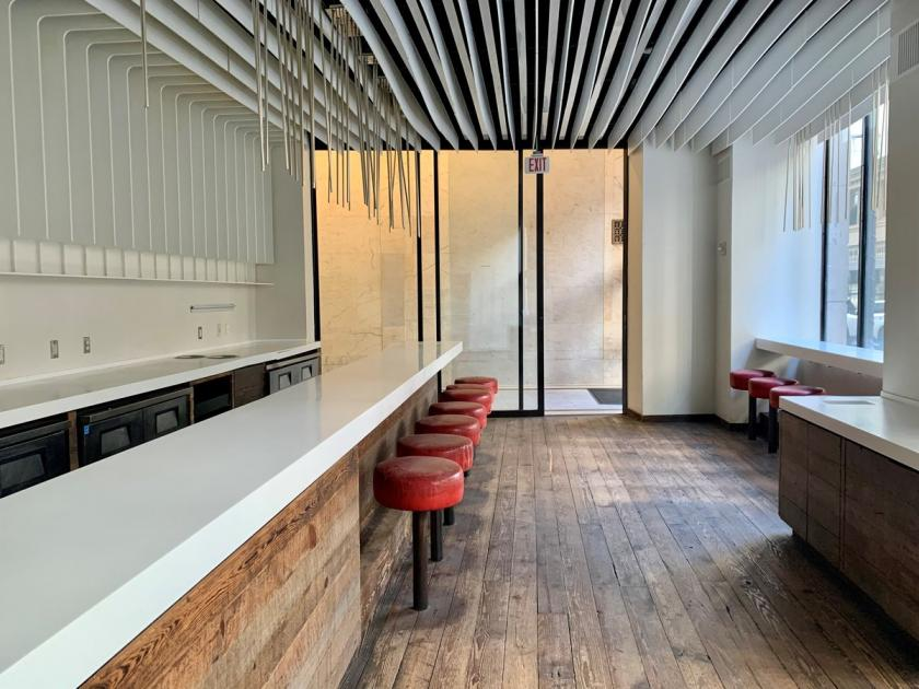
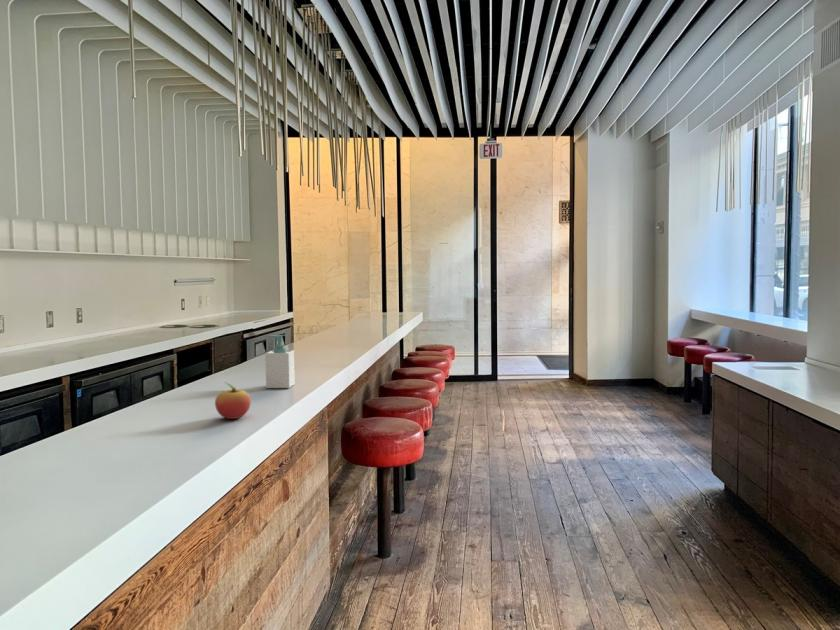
+ fruit (232, 400)
+ soap bottle (279, 360)
